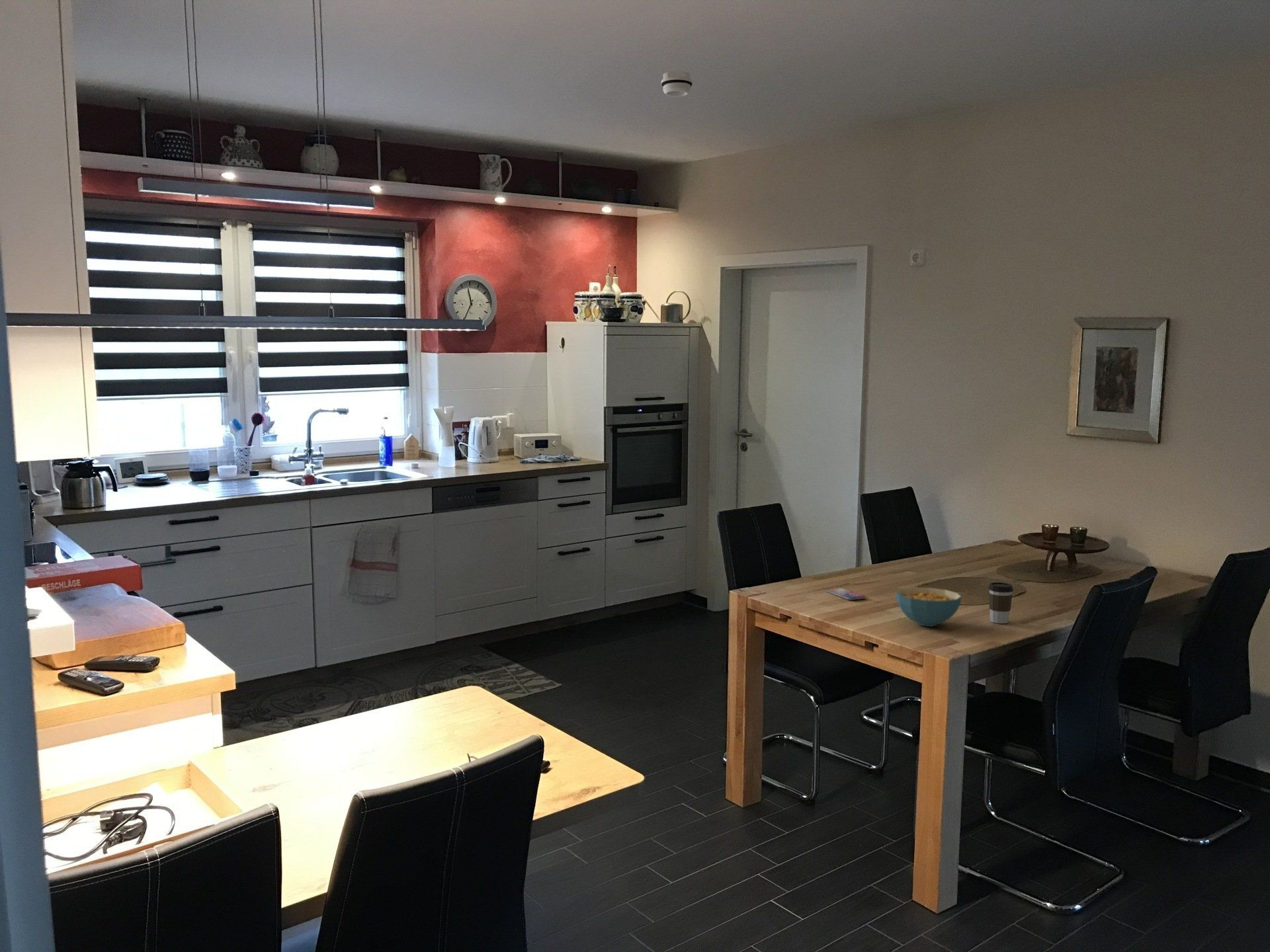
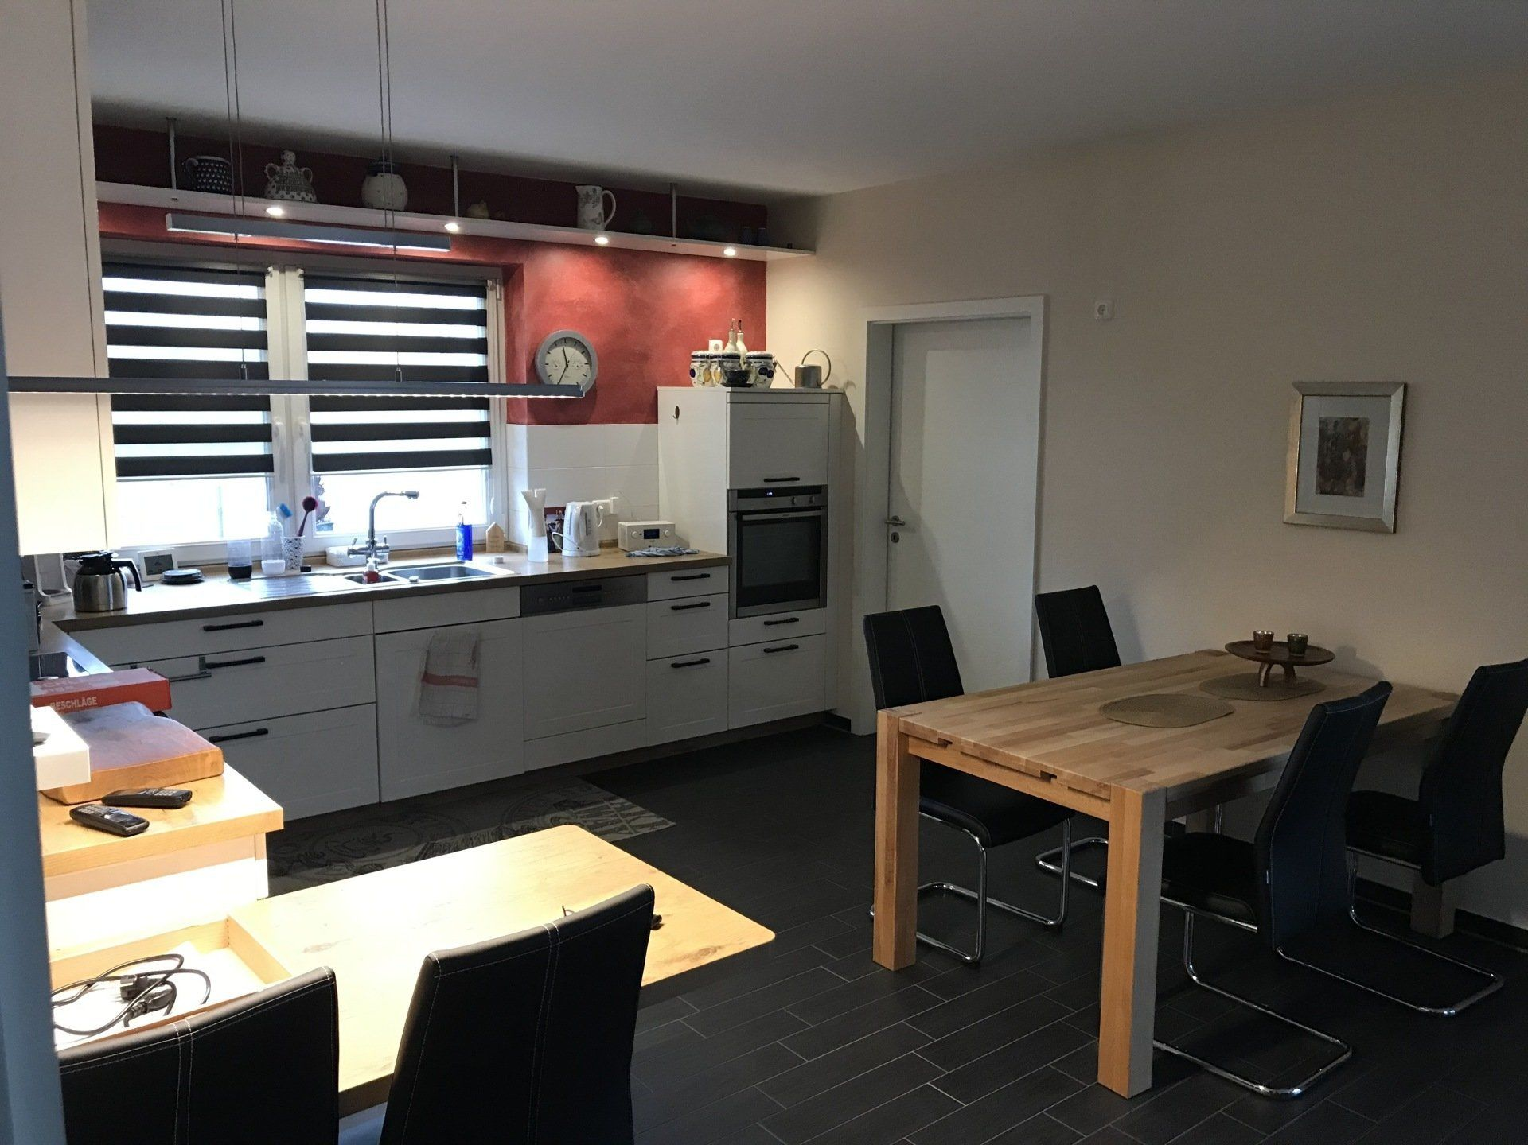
- coffee cup (999, 603)
- smartphone (845, 594)
- cereal bowl (927, 609)
- smoke detector (677, 84)
